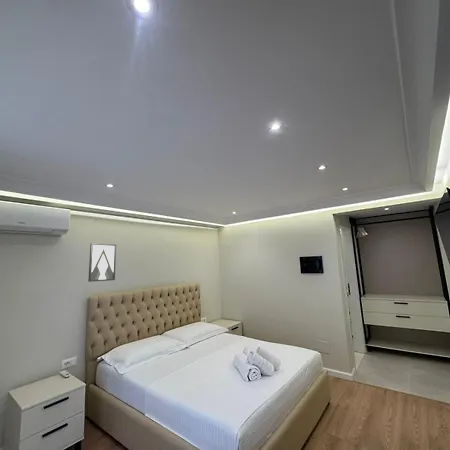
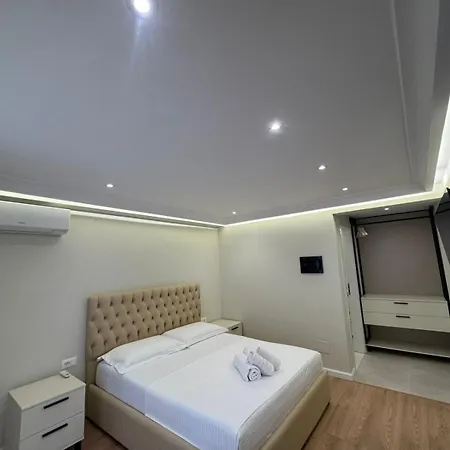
- wall art (103, 262)
